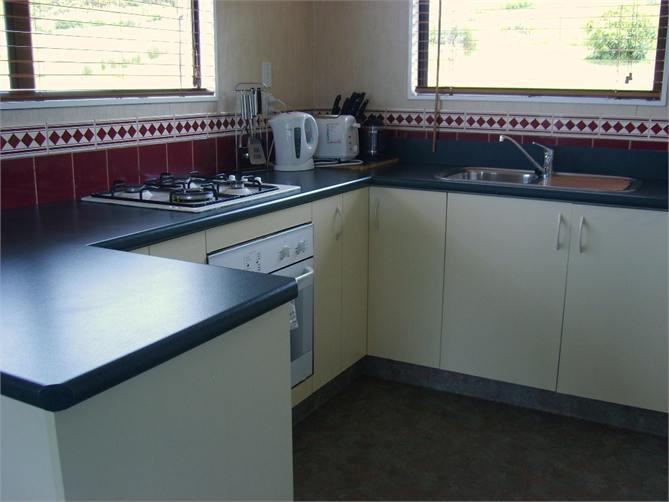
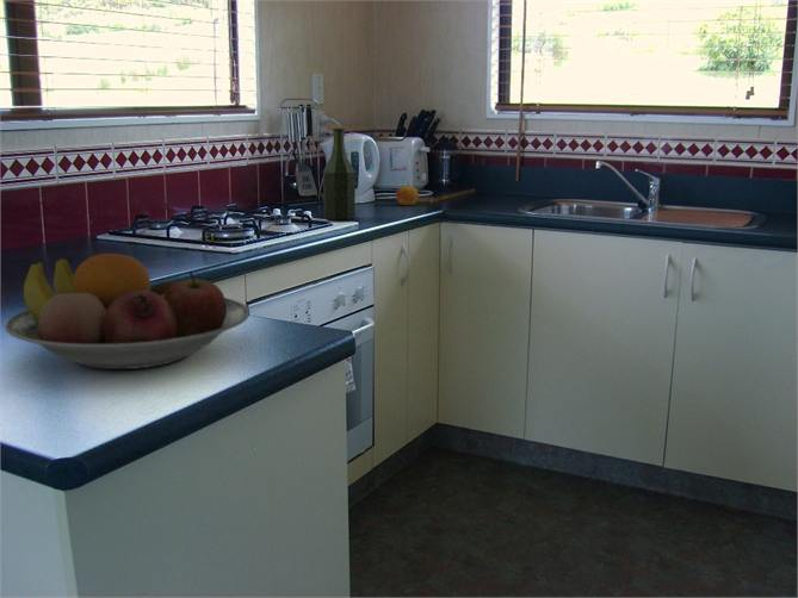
+ apple (407, 193)
+ fruit bowl (131, 305)
+ bottle (339, 174)
